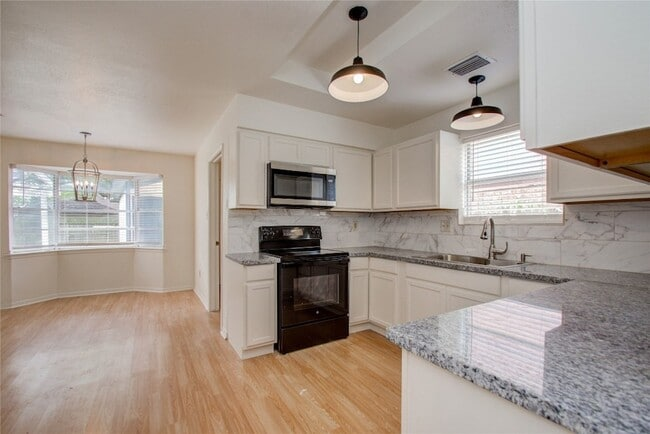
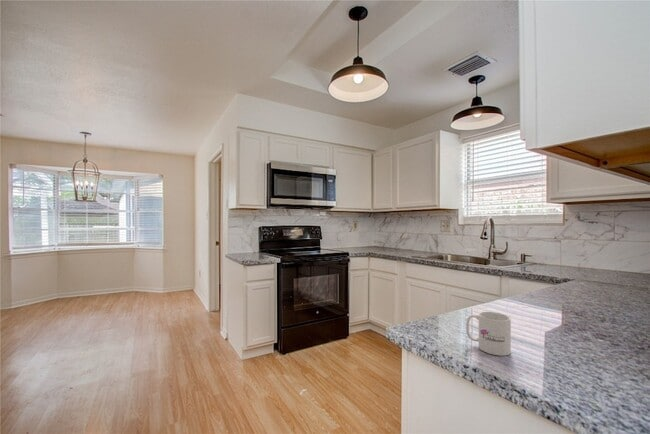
+ mug (487, 330)
